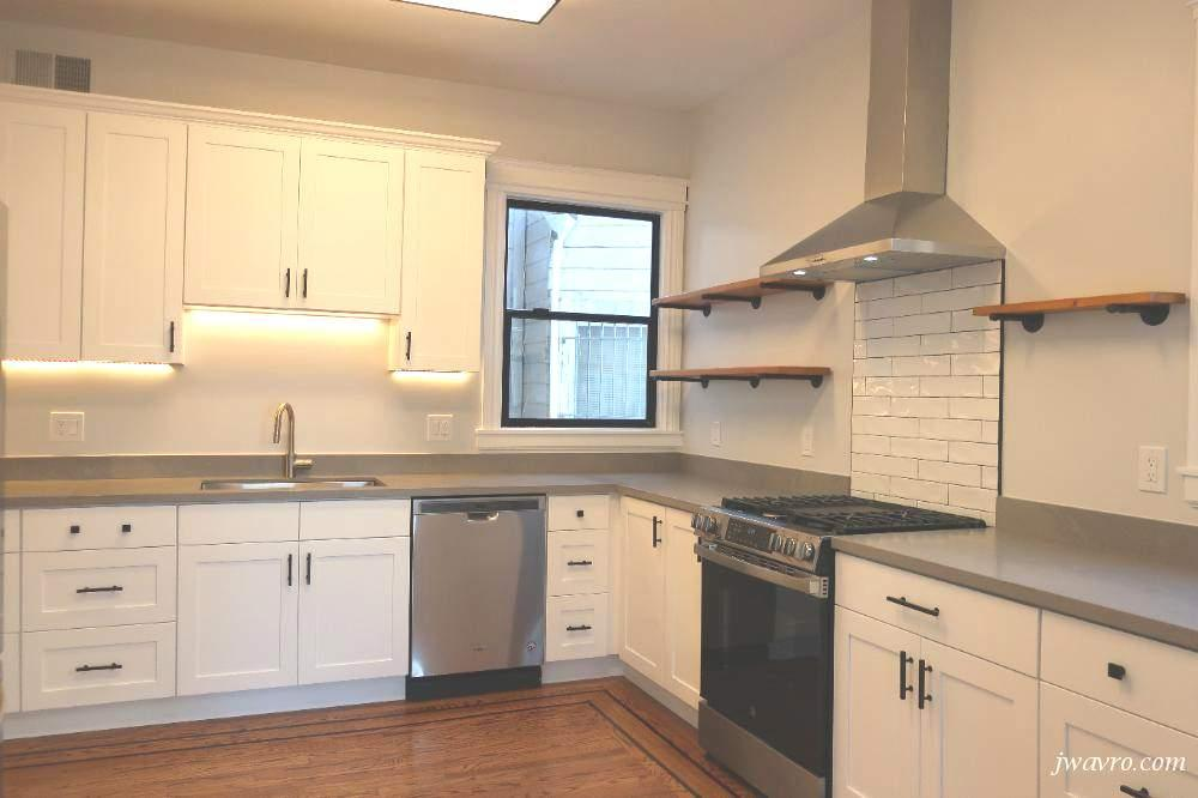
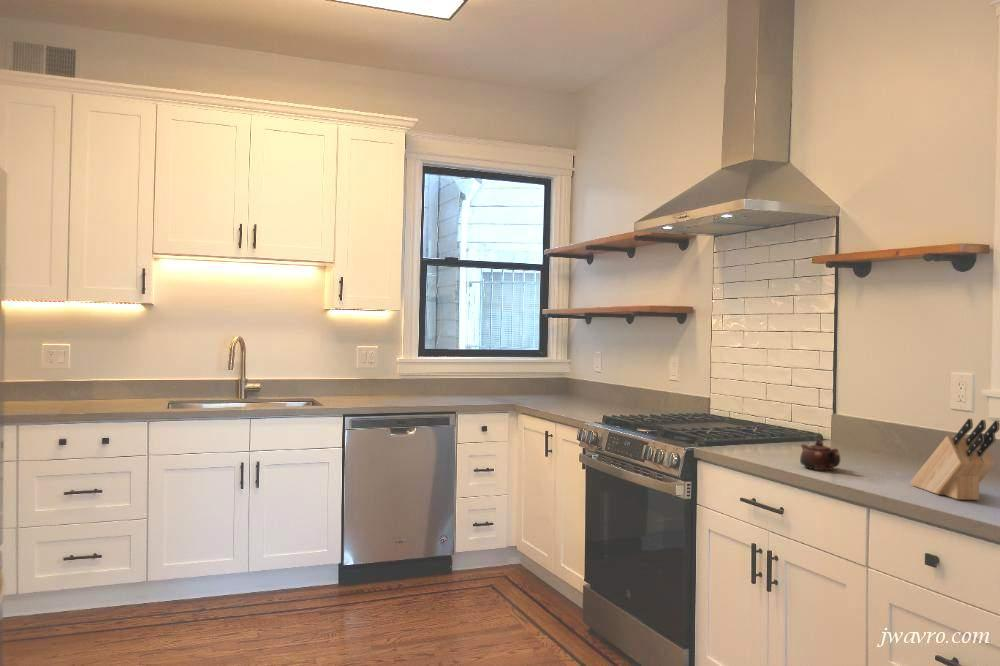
+ teapot (819, 453)
+ knife block (955, 454)
